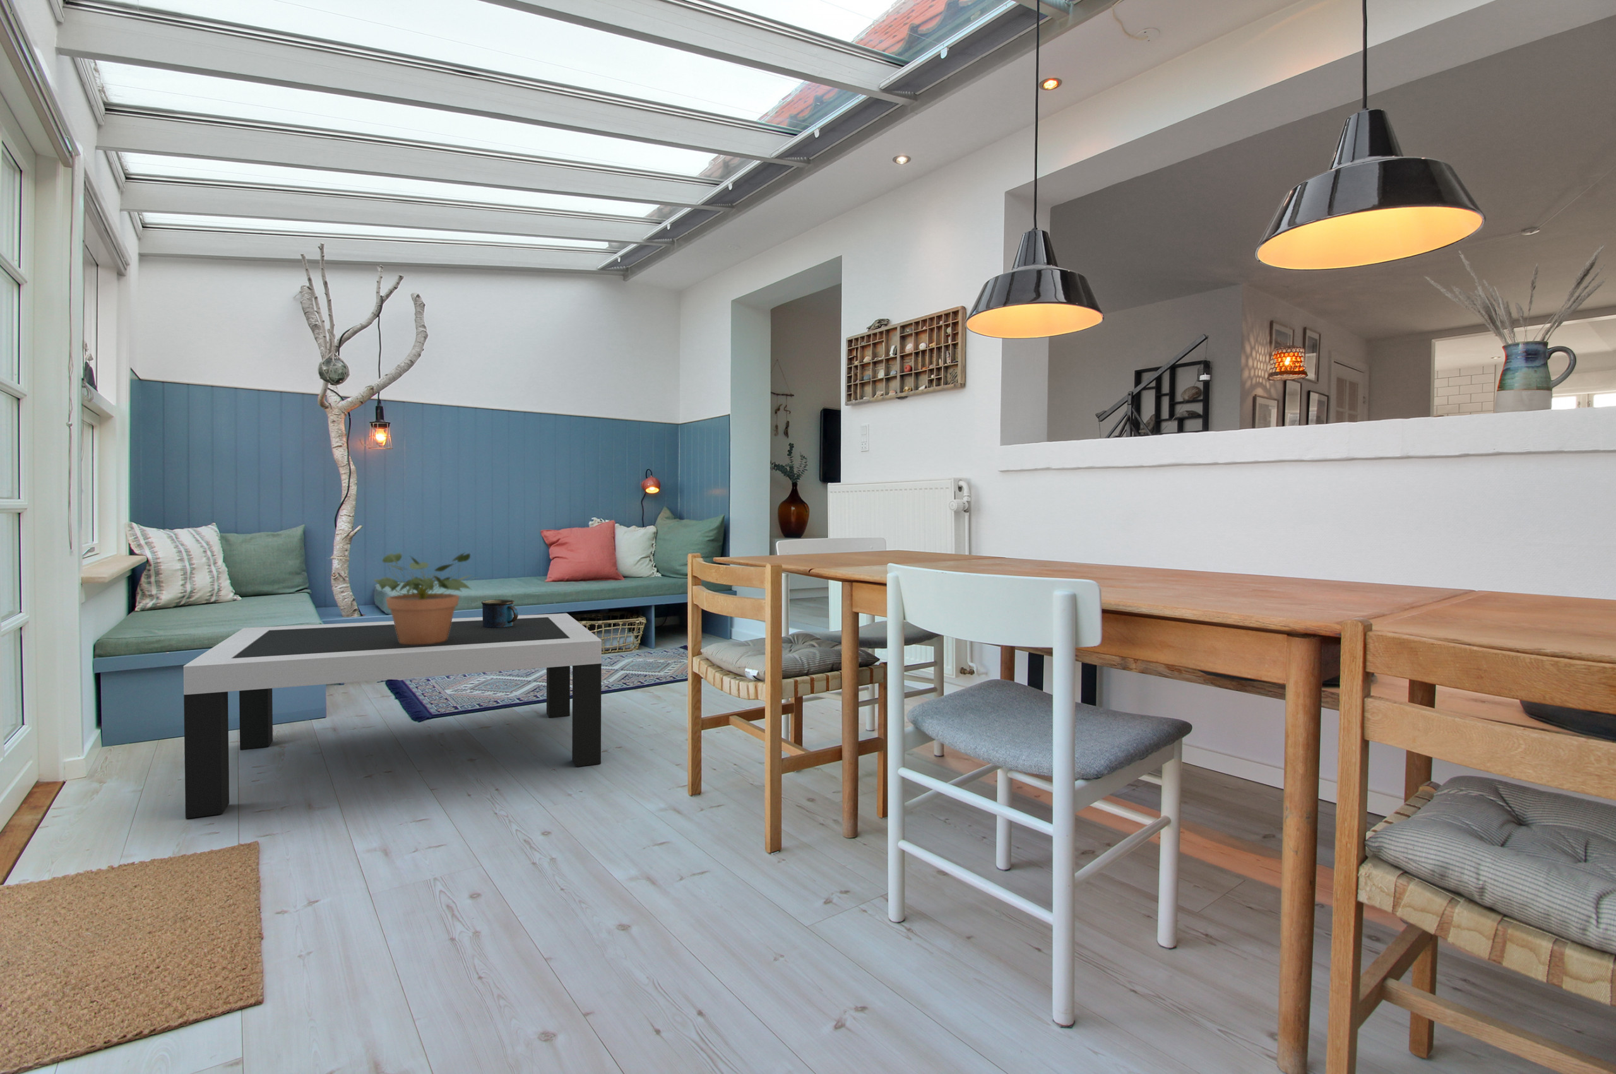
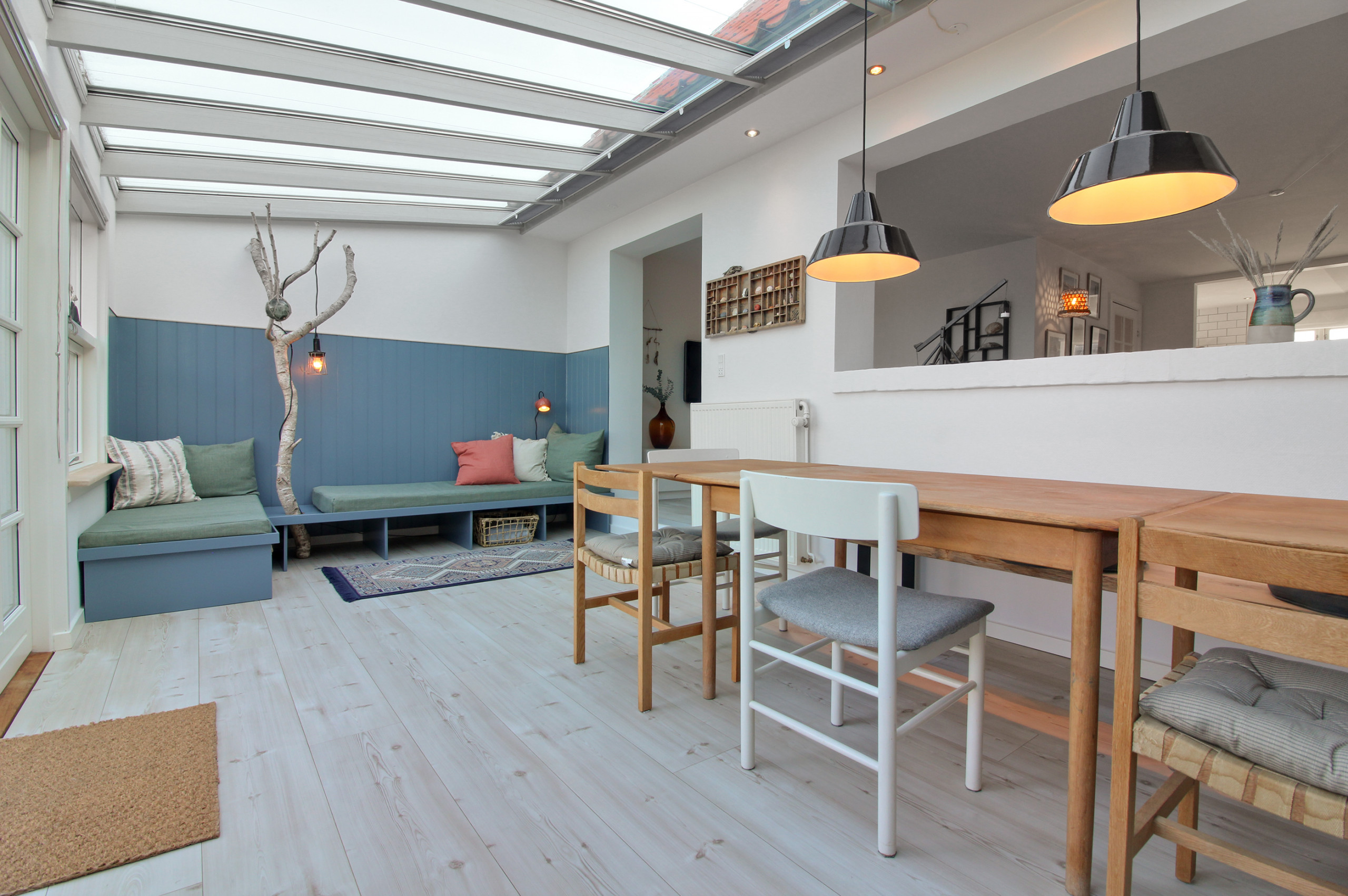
- potted plant (430, 596)
- coffee table (415, 677)
- mug (501, 613)
